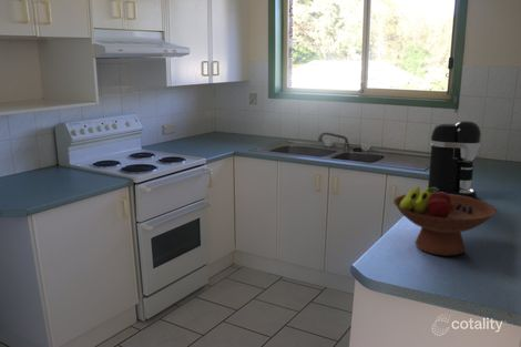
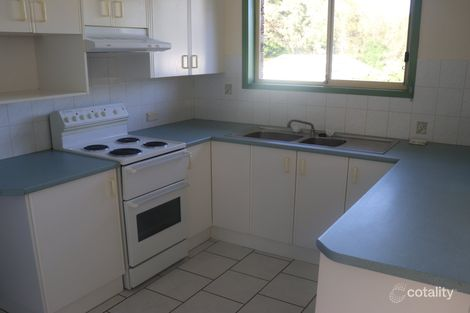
- fruit bowl (441, 217)
- coffee maker (453, 157)
